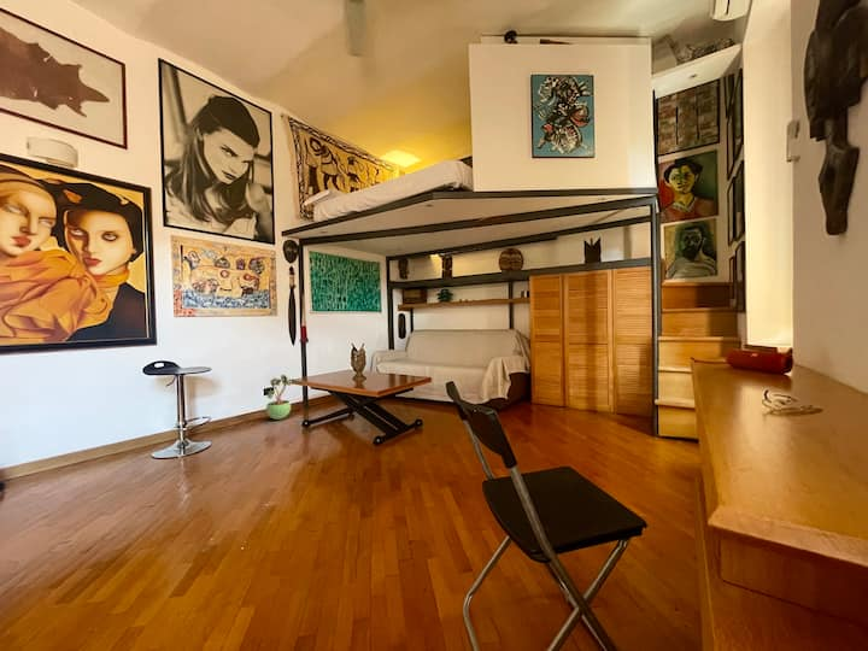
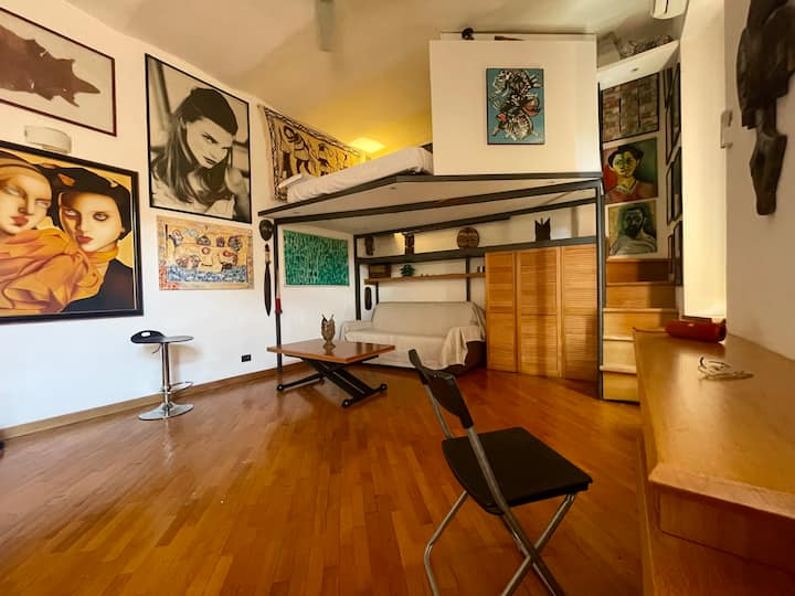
- potted plant (278, 395)
